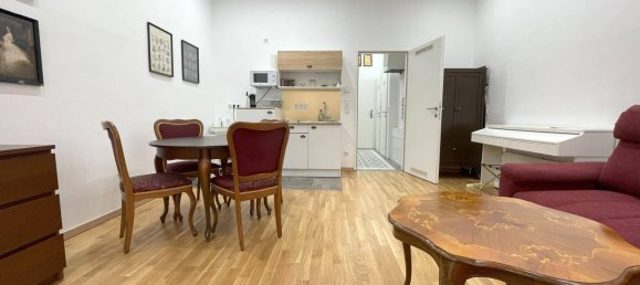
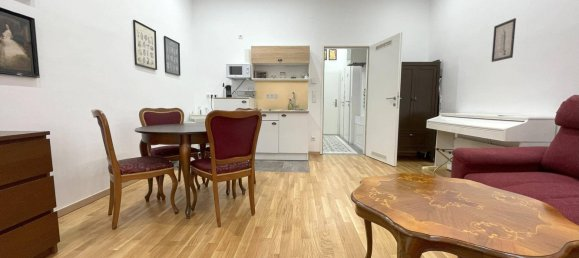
+ wall art (503, 41)
